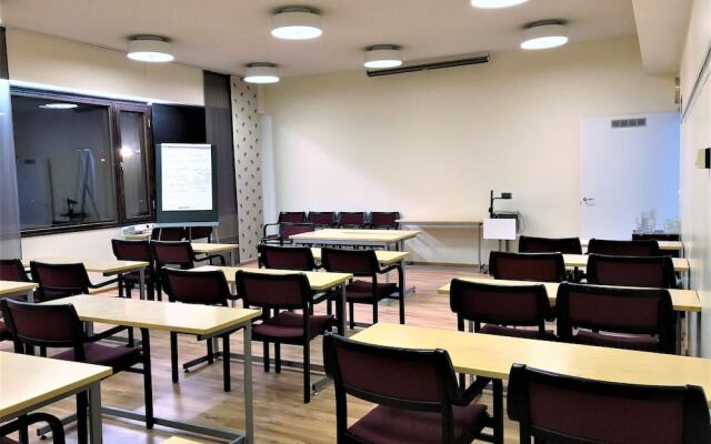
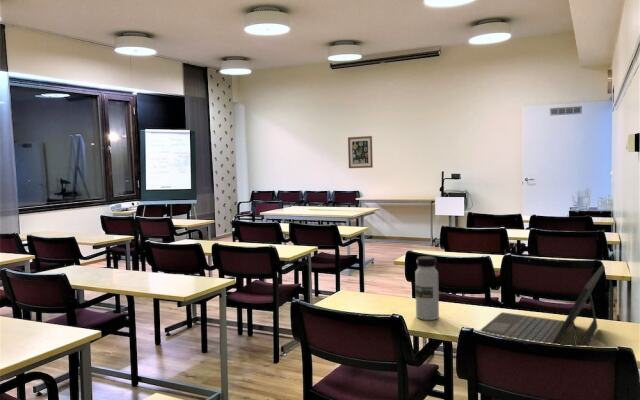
+ laptop (538, 317)
+ water bottle (426, 287)
+ wall art (360, 152)
